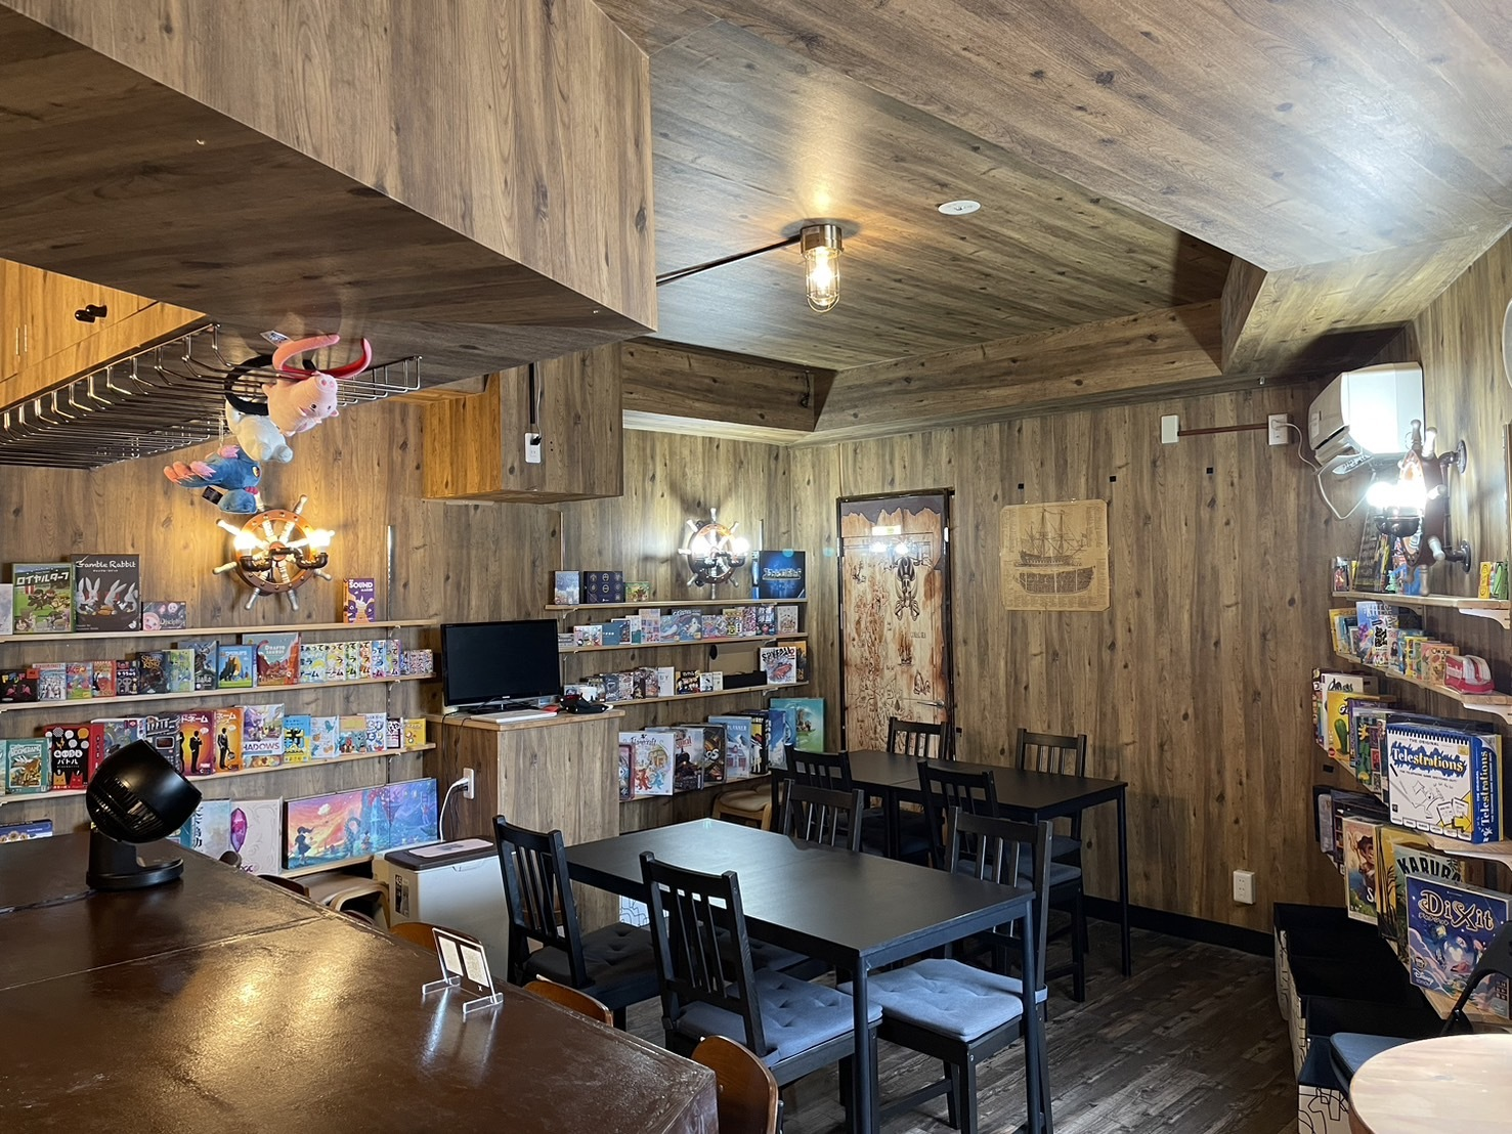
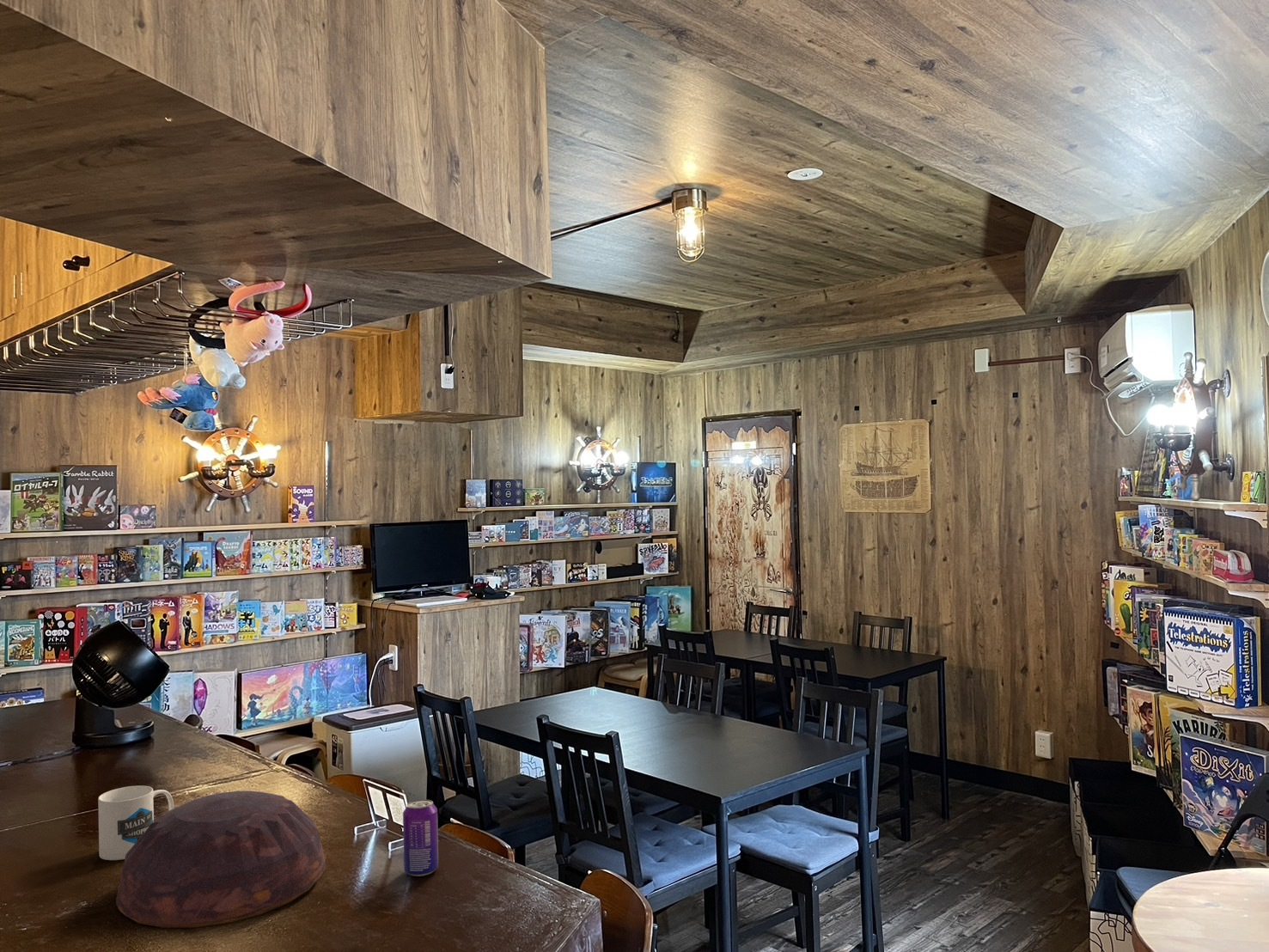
+ bowl (224, 841)
+ mug (135, 819)
+ beverage can (420, 837)
